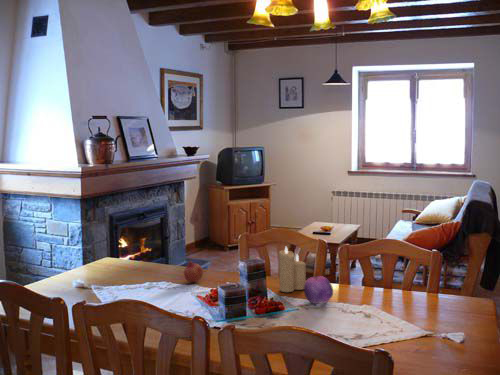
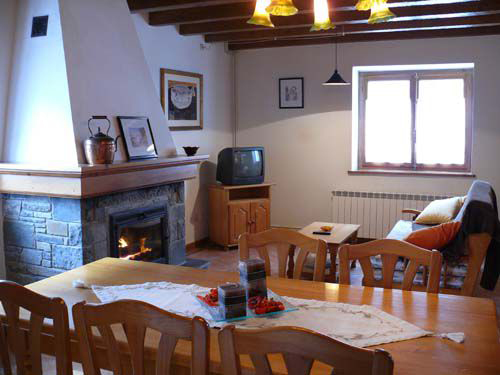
- candle (292, 267)
- fruit (318, 290)
- fruit (193, 271)
